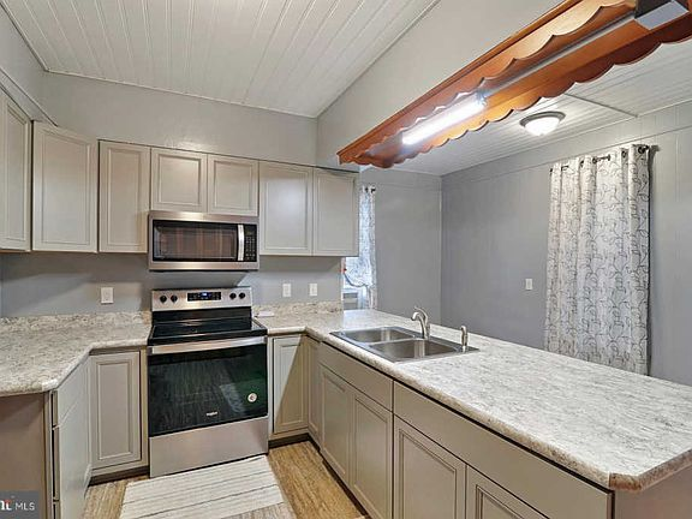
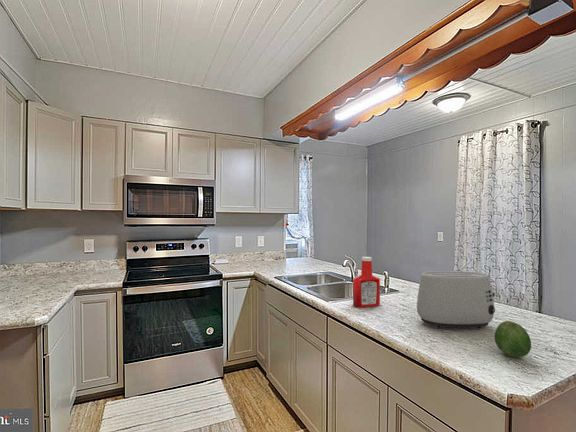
+ soap bottle (366, 281)
+ fruit (512, 338)
+ toaster (455, 299)
